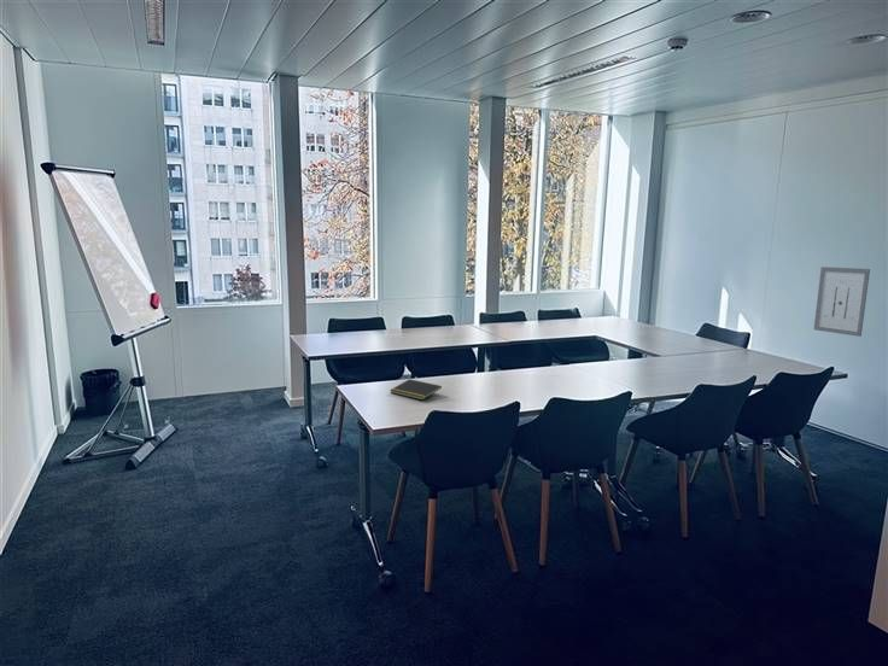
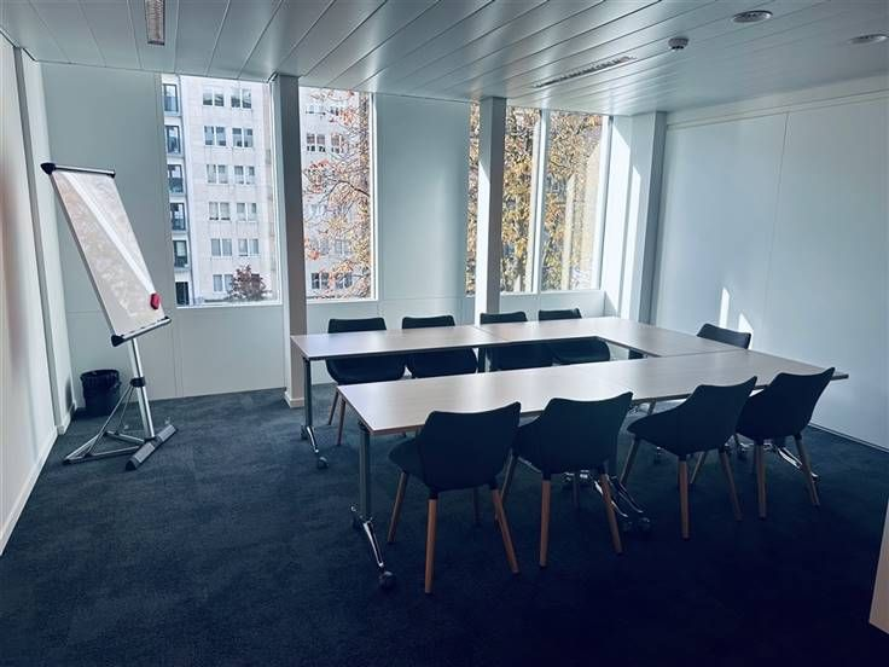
- wall art (840, 300)
- notepad (415, 388)
